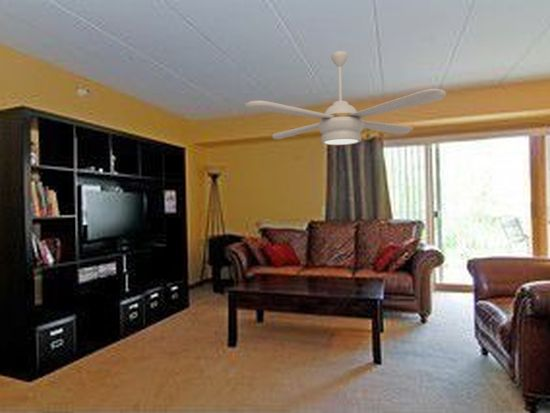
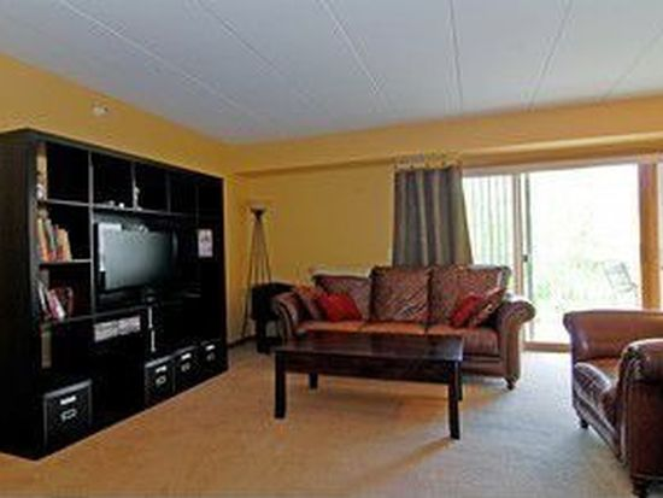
- ceiling fan (340, 98)
